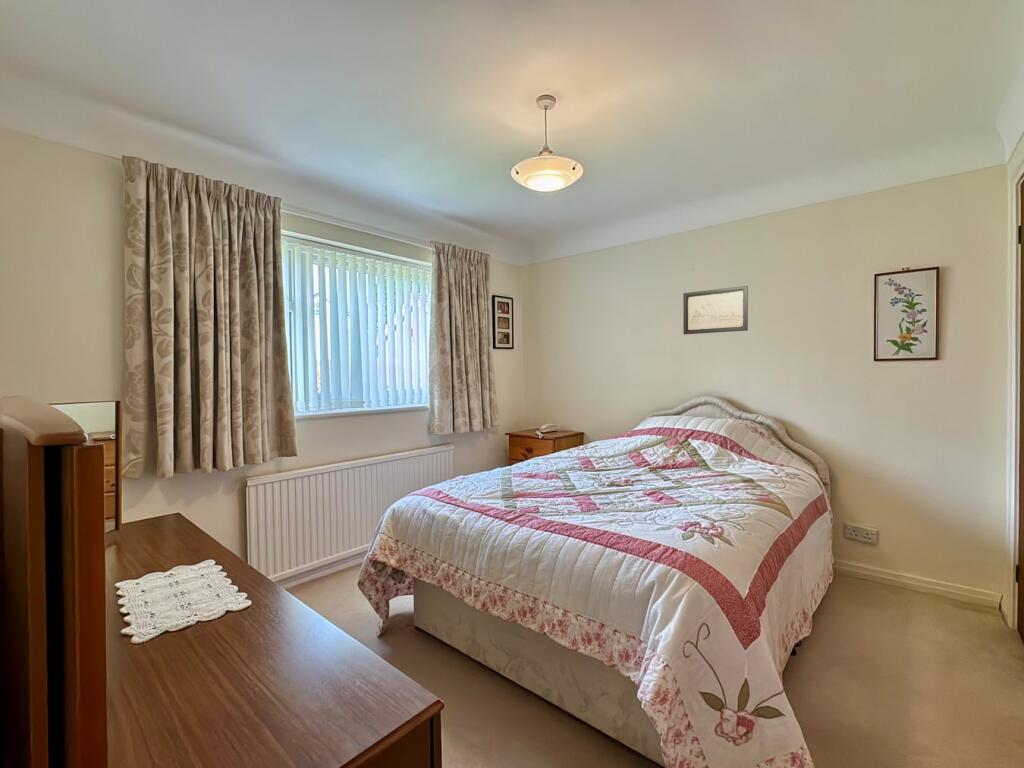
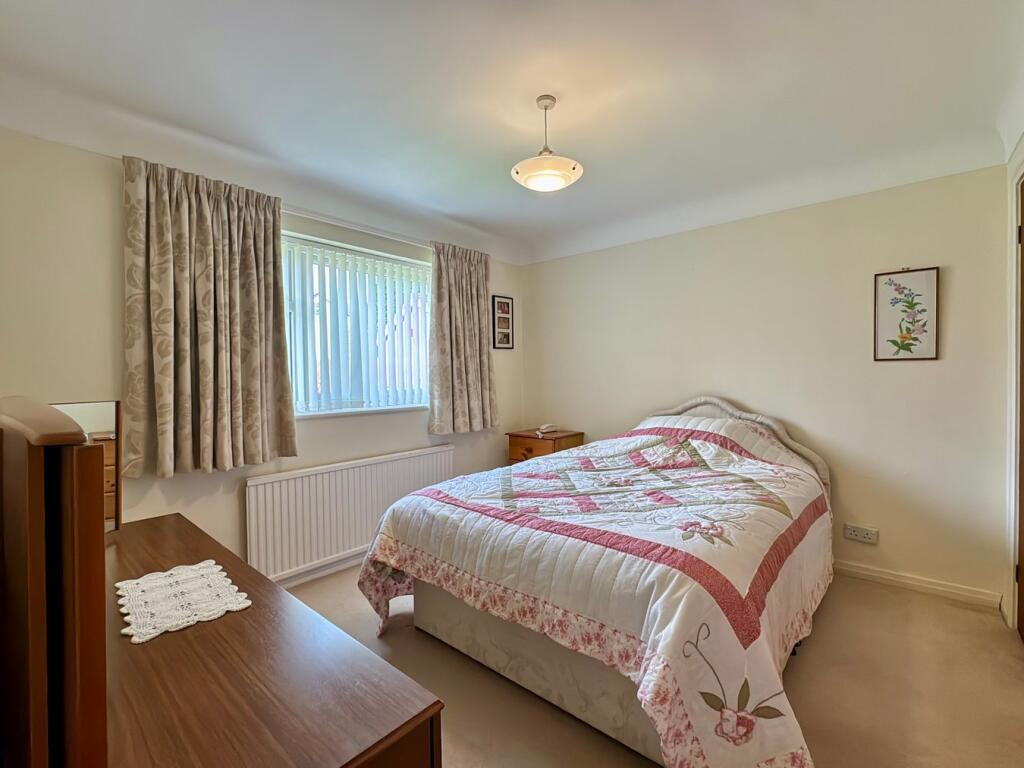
- wall art (714, 311)
